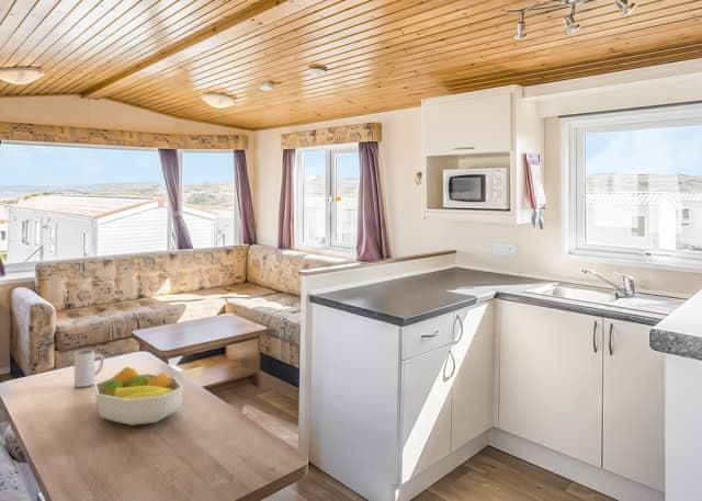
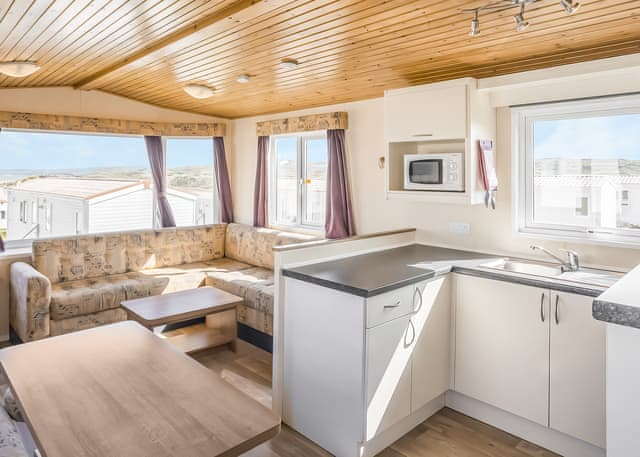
- mug (89, 367)
- fruit bowl (138, 392)
